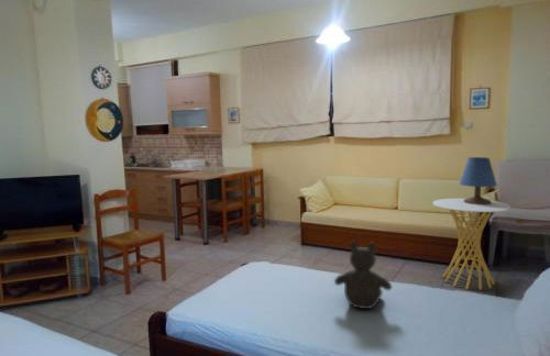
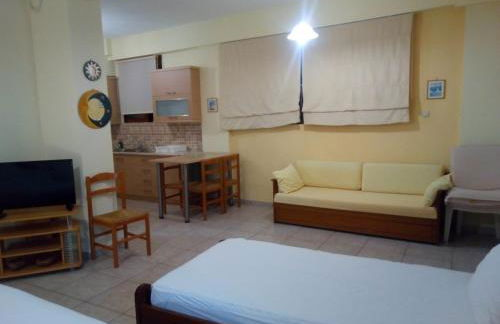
- table lamp (477, 180)
- side table (469, 243)
- teddy bear (363, 271)
